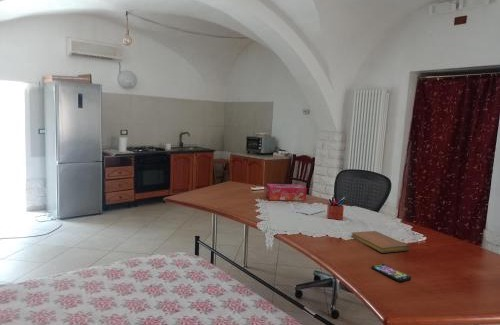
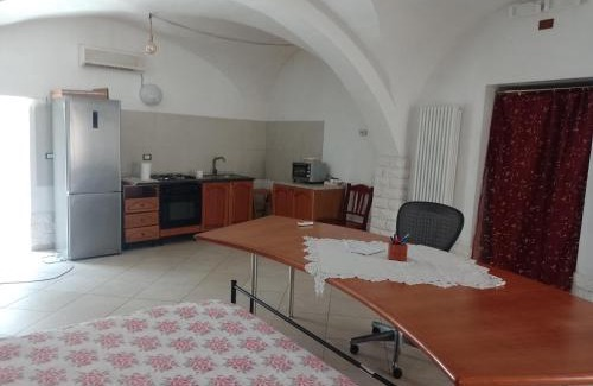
- tissue box (285, 191)
- notebook (378, 240)
- smartphone (390, 272)
